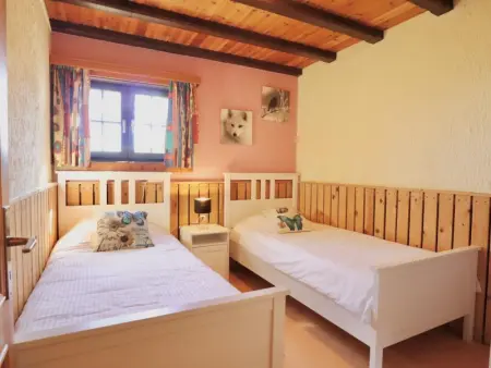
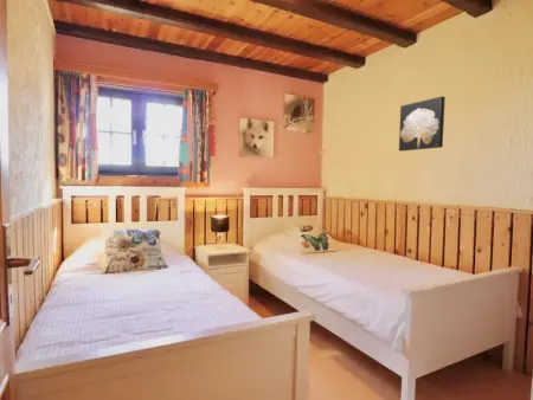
+ wall art (420, 125)
